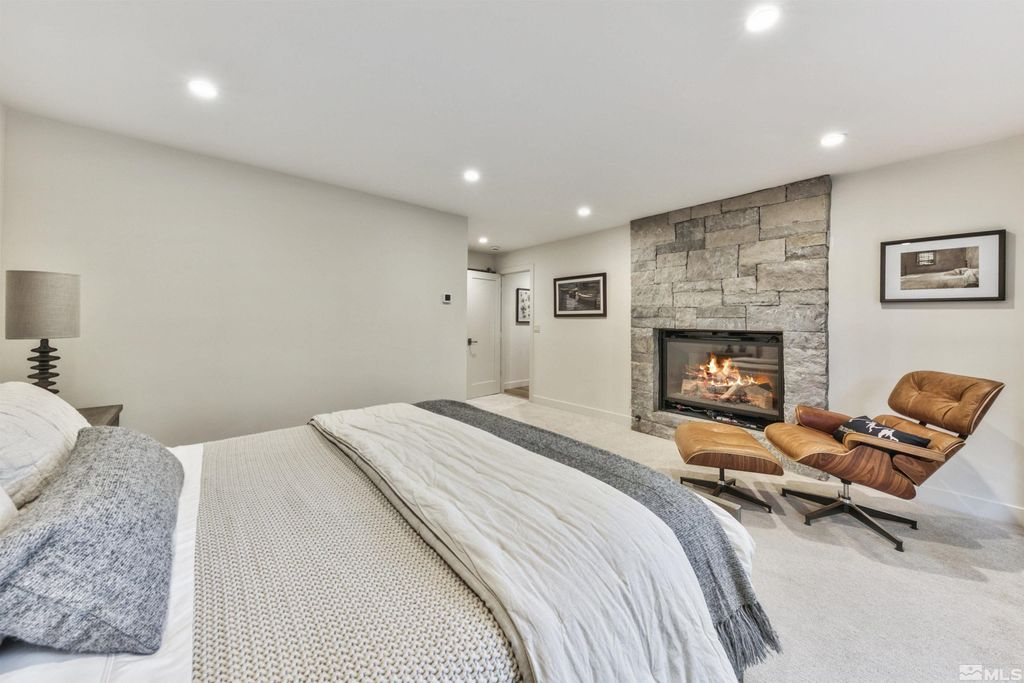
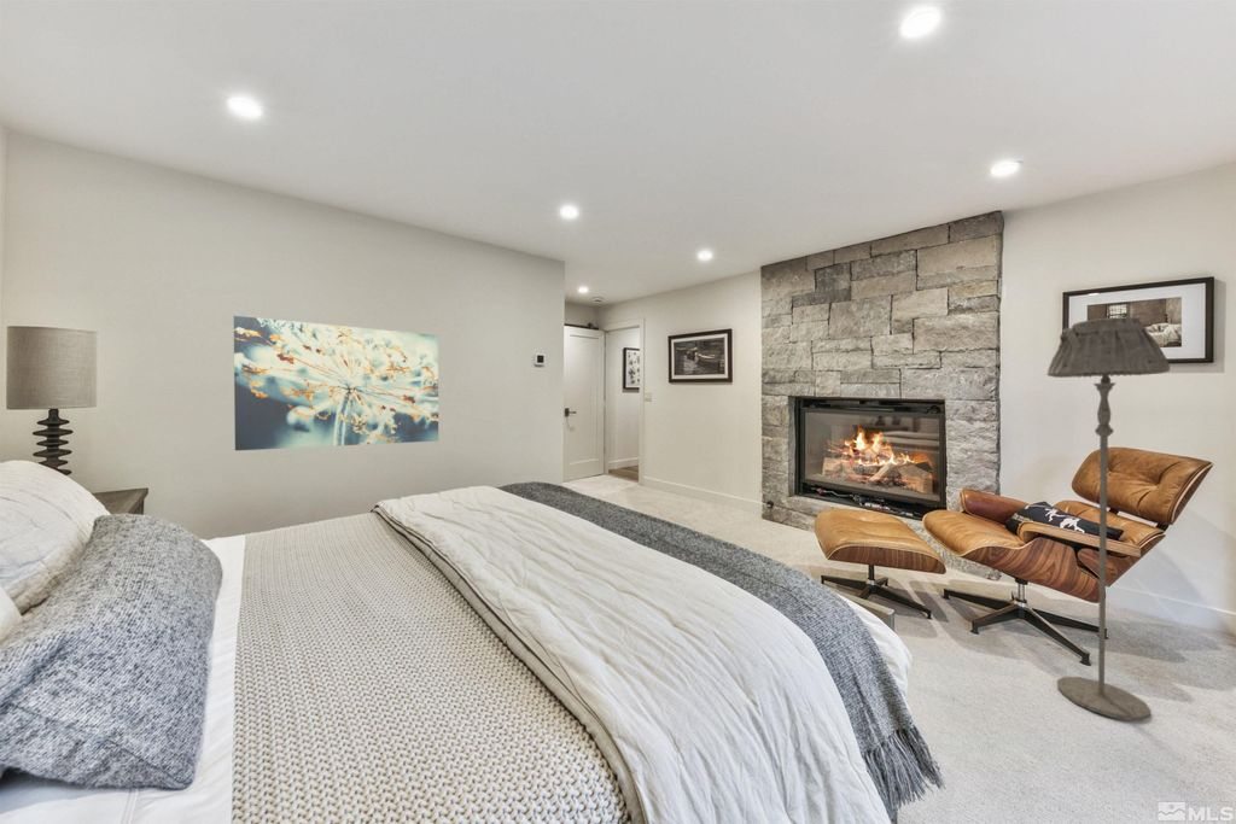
+ floor lamp (1103, 510)
+ wall art (348, 386)
